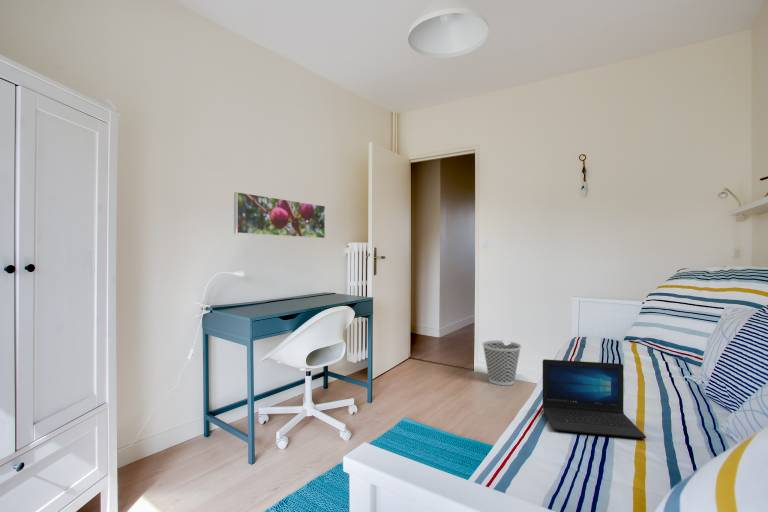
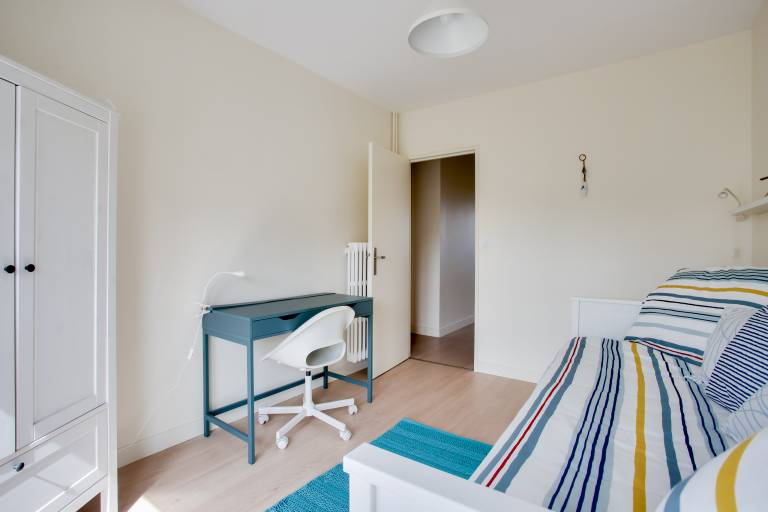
- laptop (589, 395)
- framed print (284, 217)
- wastebasket (501, 362)
